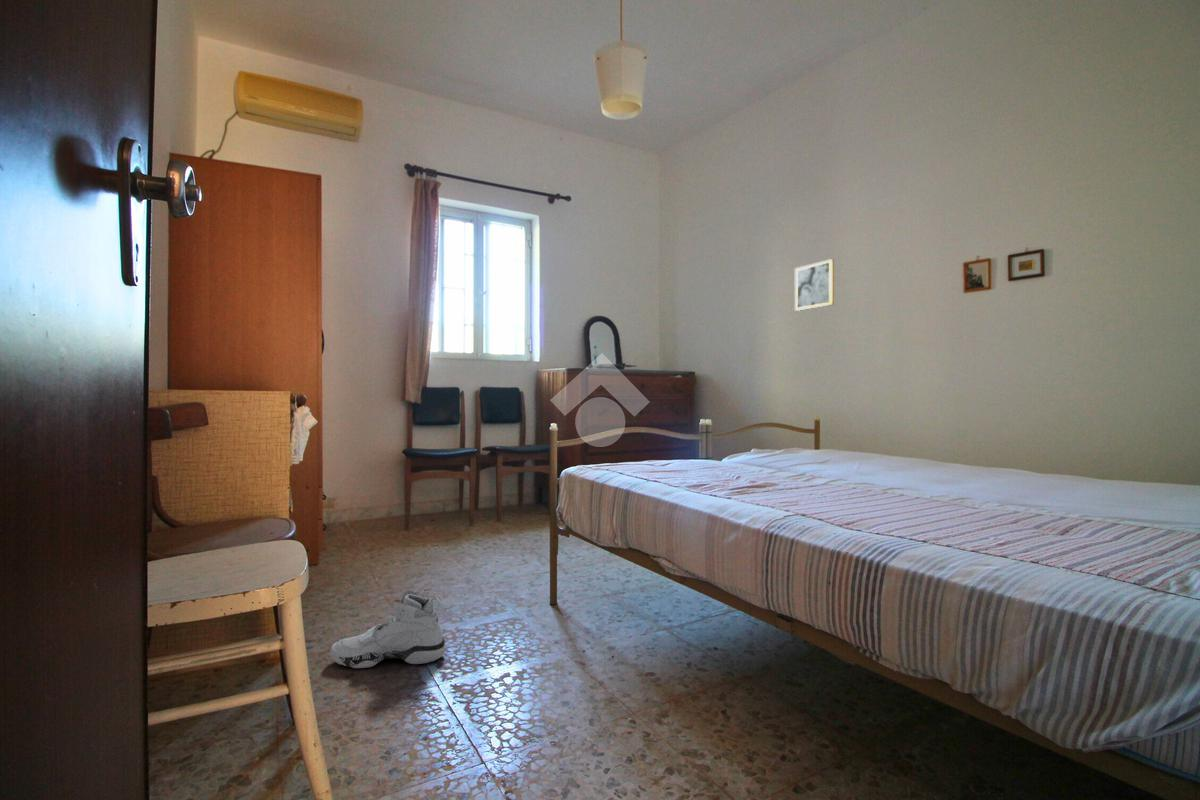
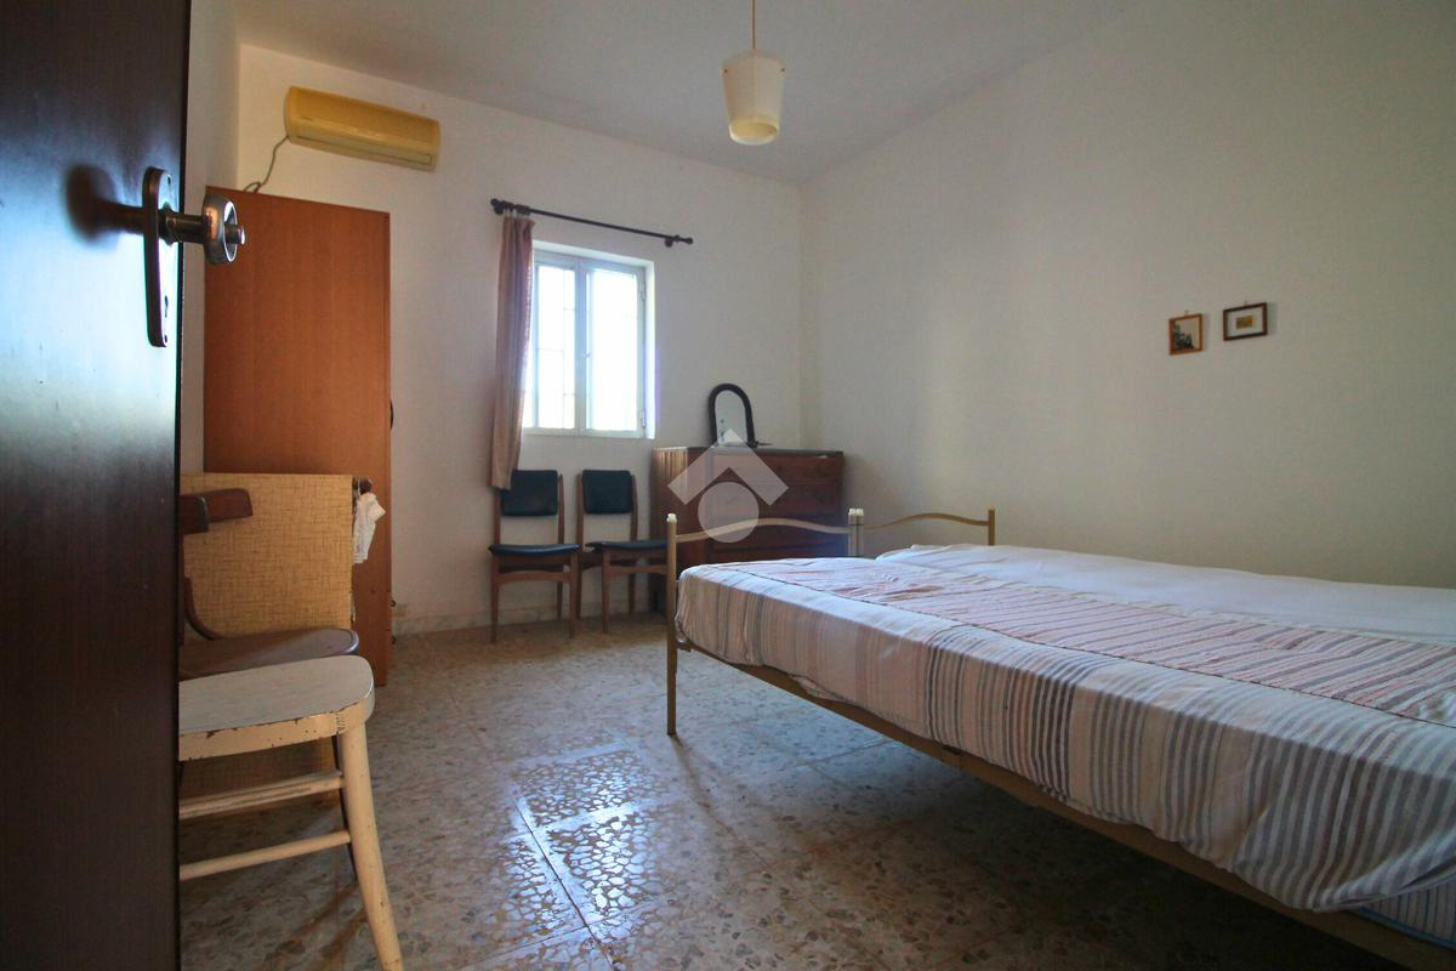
- wall art (813, 285)
- sneaker (389, 627)
